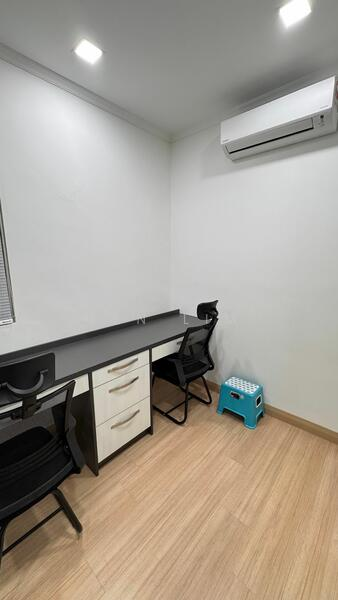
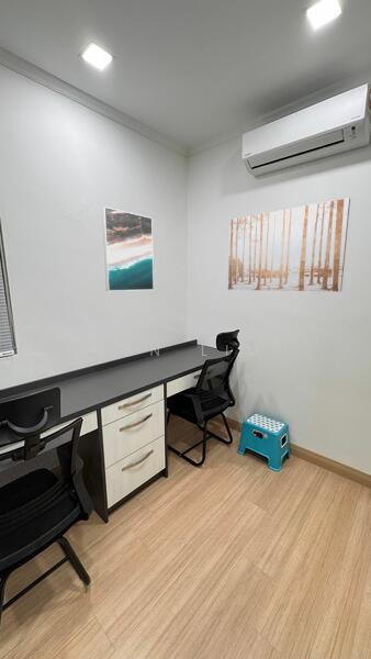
+ wall art (279, 252)
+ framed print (130, 252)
